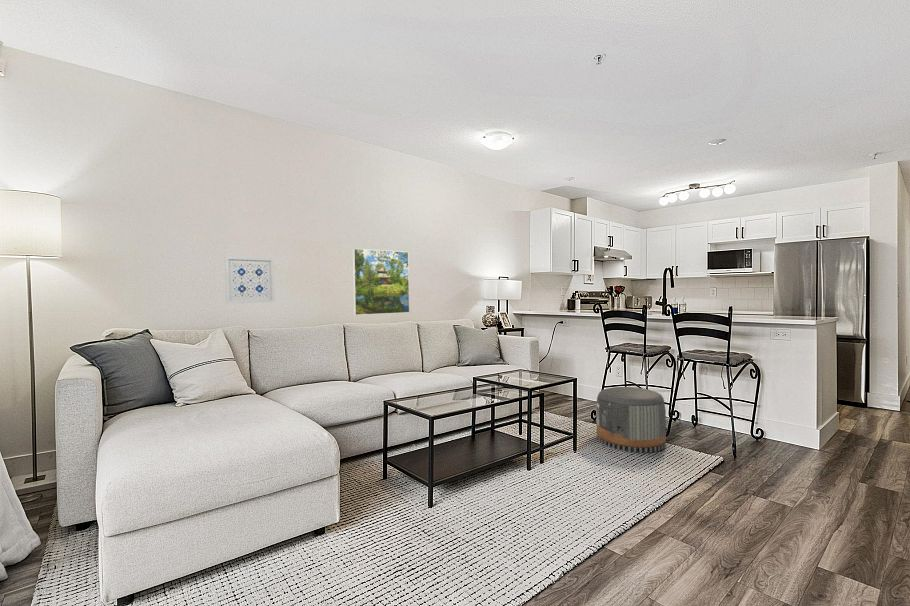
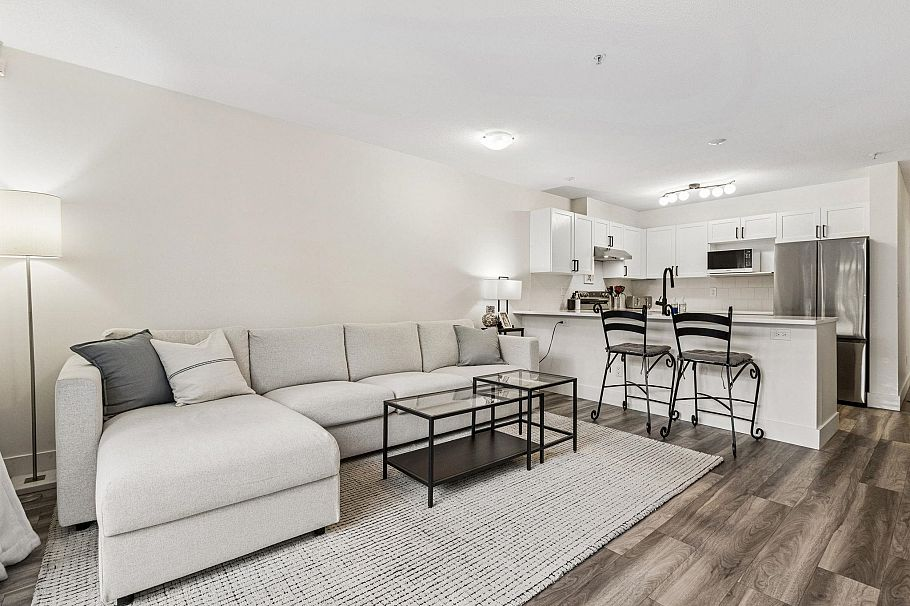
- wall art (250, 280)
- pouf (630, 414)
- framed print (382, 282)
